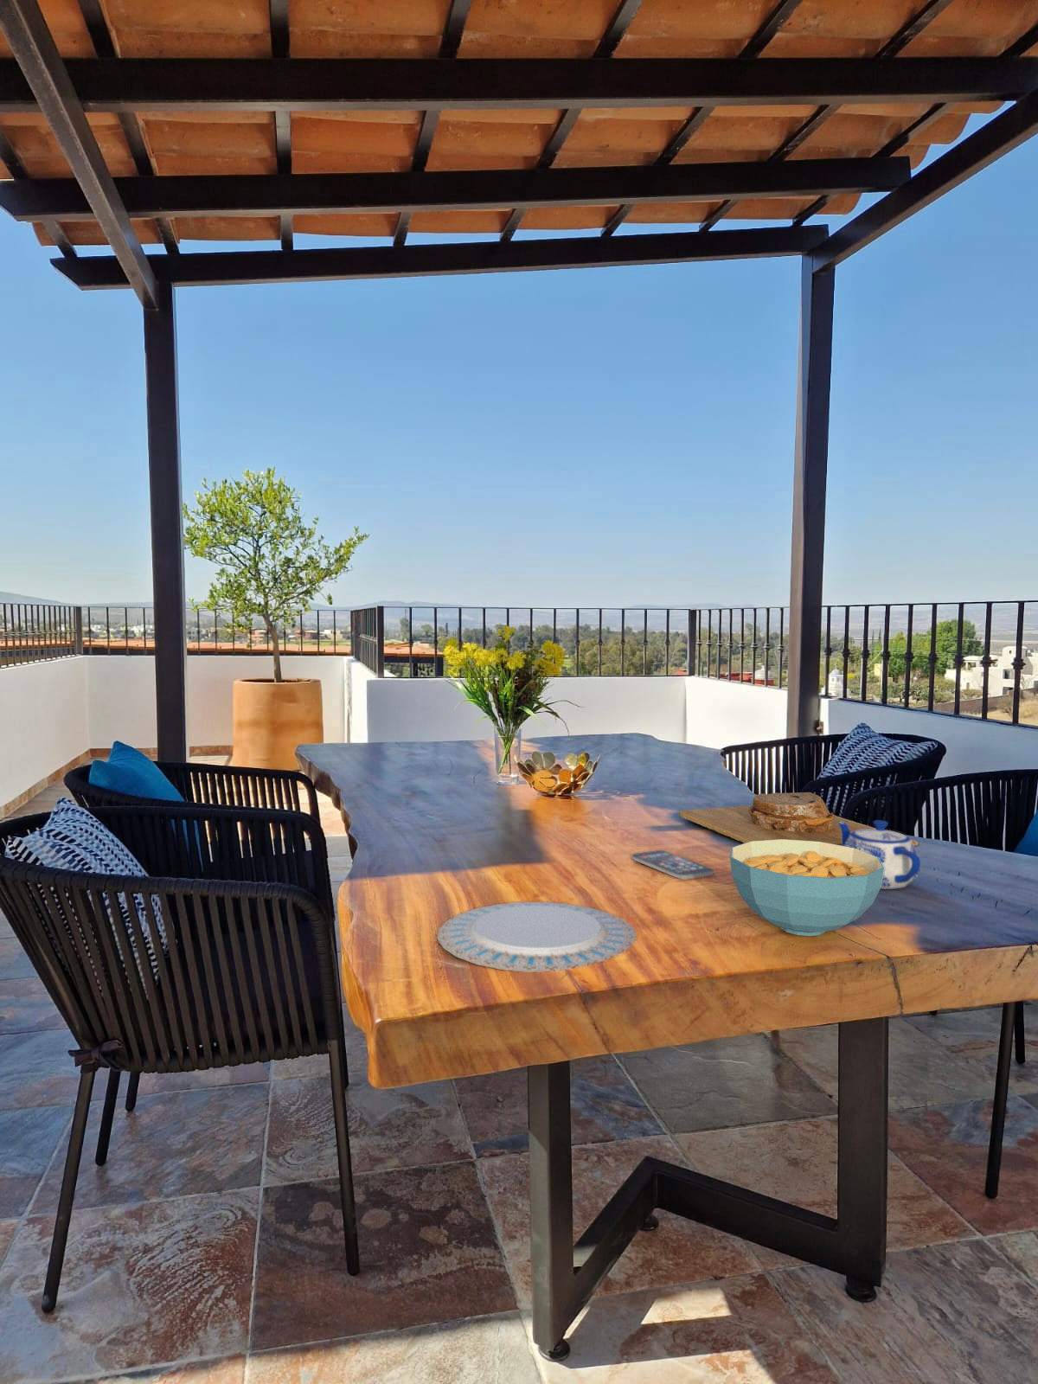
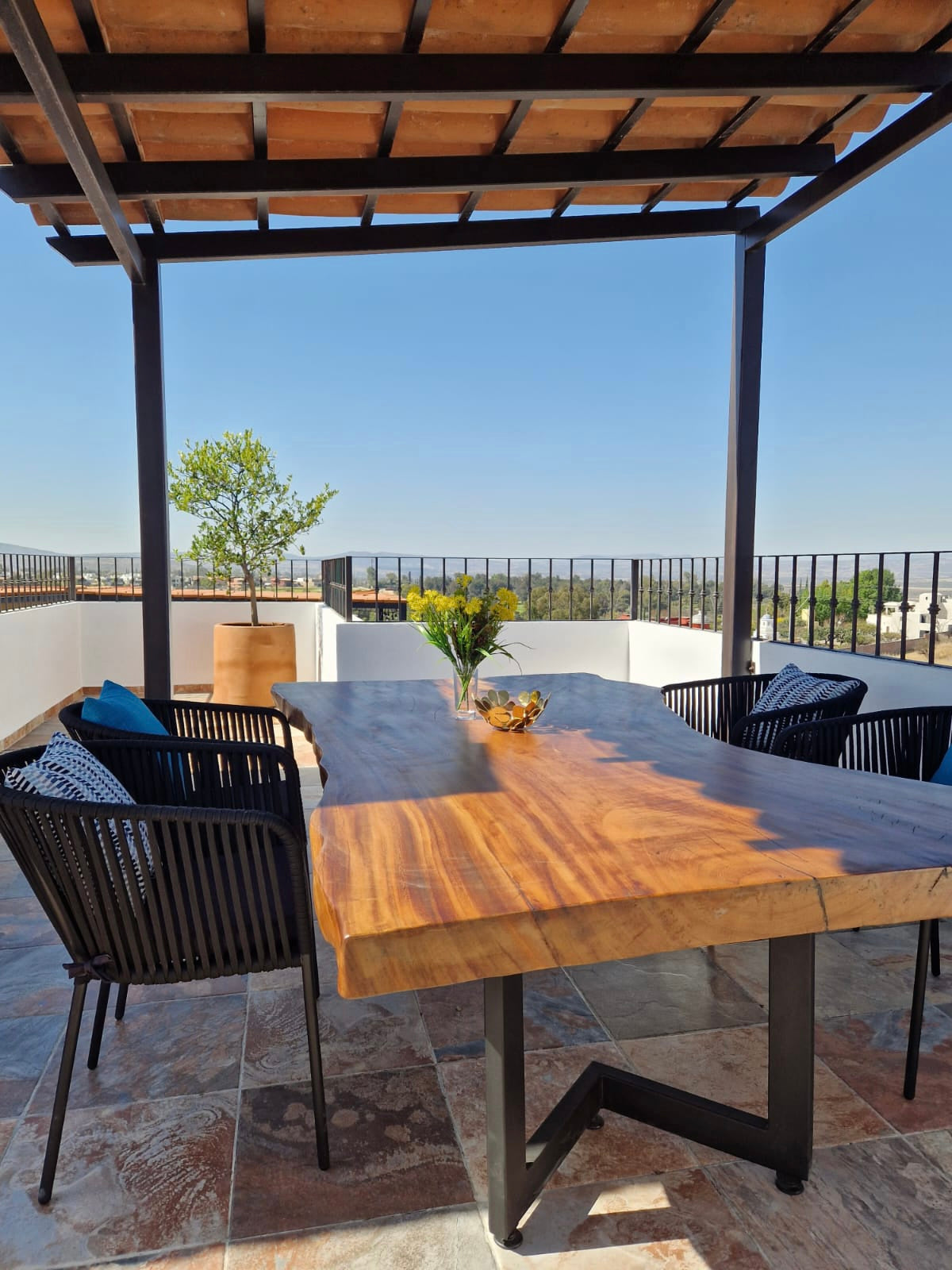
- smartphone (672, 864)
- cutting board (790, 812)
- teapot (874, 849)
- cereal bowl (802, 893)
- chinaware (538, 928)
